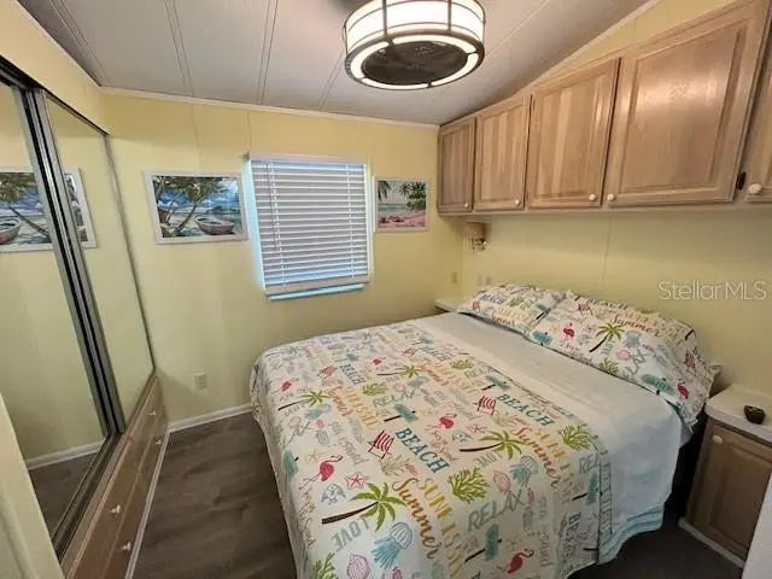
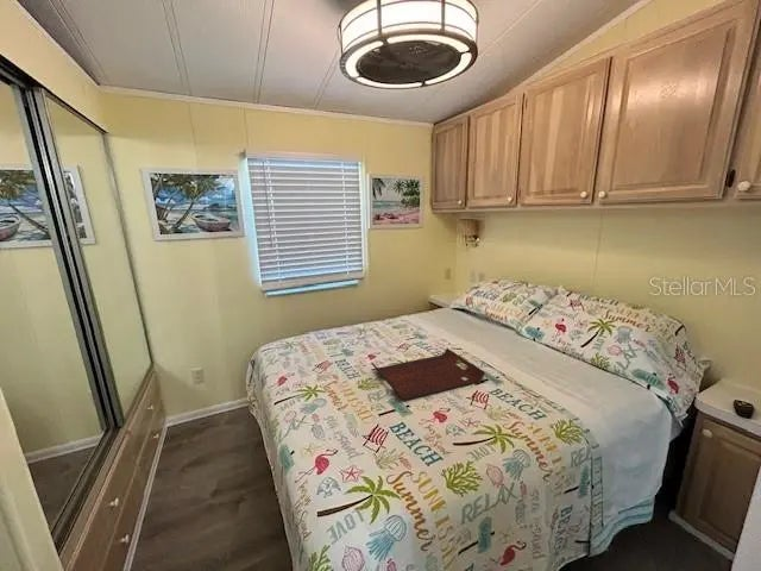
+ serving tray (426, 371)
